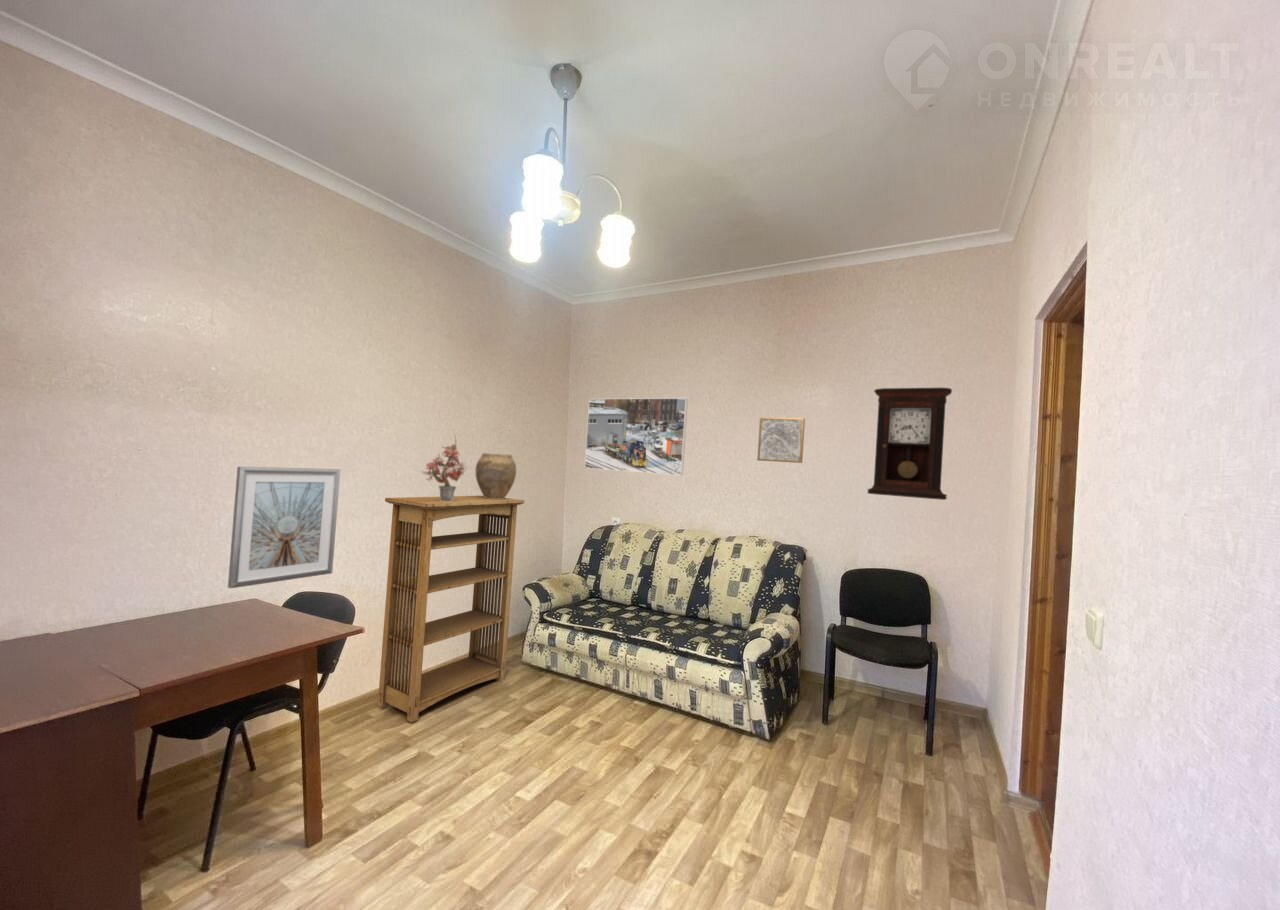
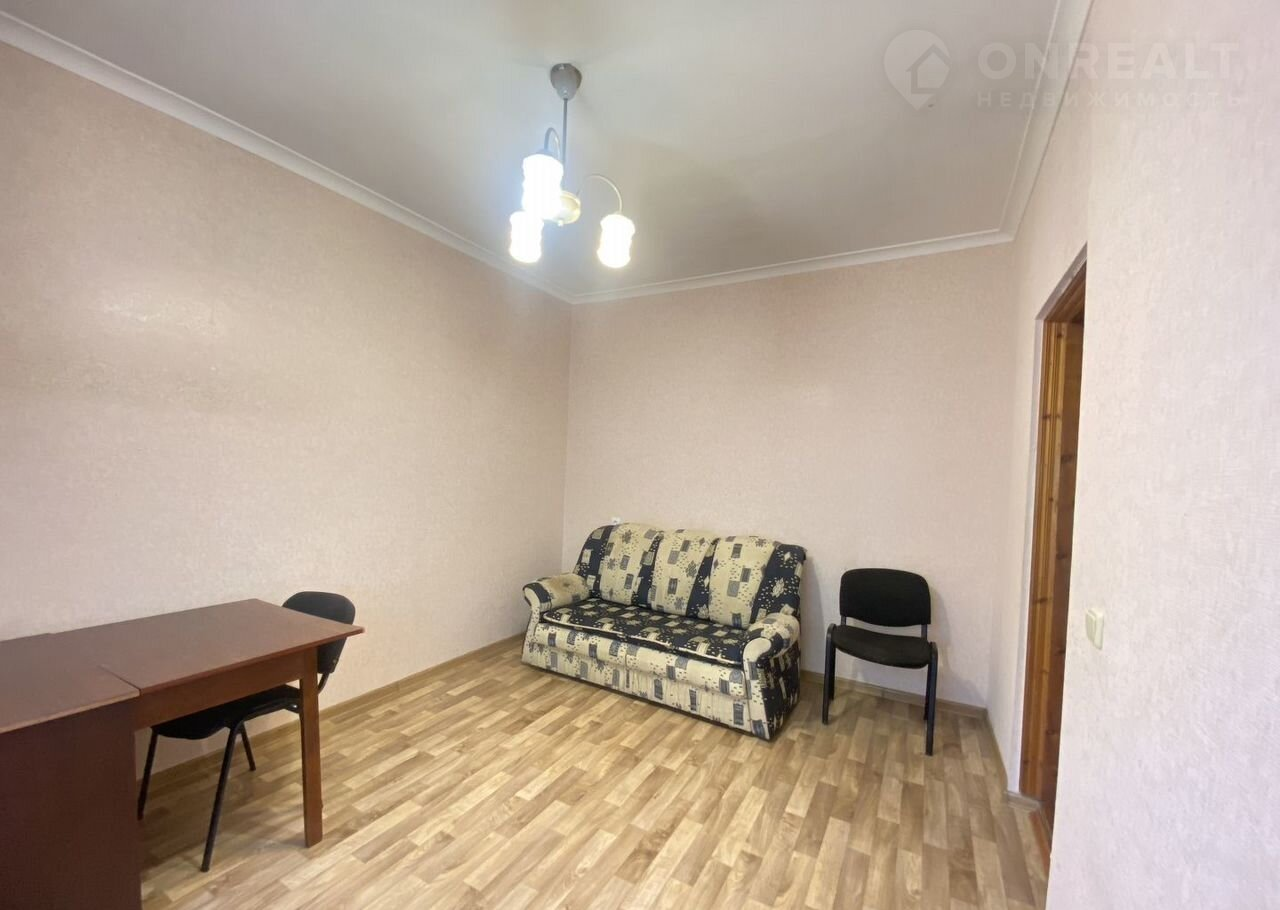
- bookshelf (450, 588)
- potted plant (448, 467)
- picture frame (288, 523)
- pendulum clock (908, 443)
- vase (495, 475)
- wall art (780, 439)
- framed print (633, 435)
